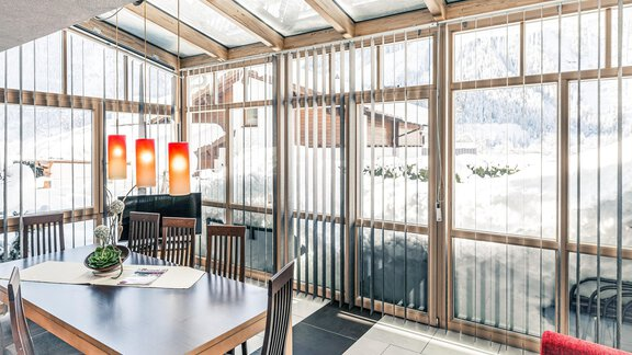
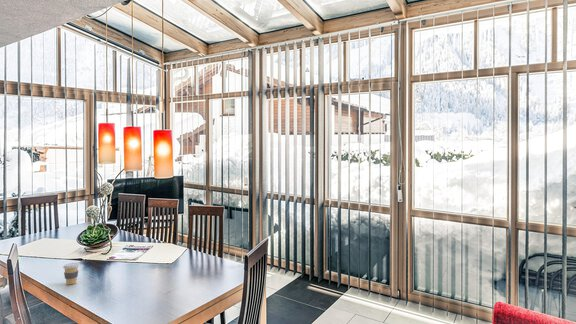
+ coffee cup (71, 273)
